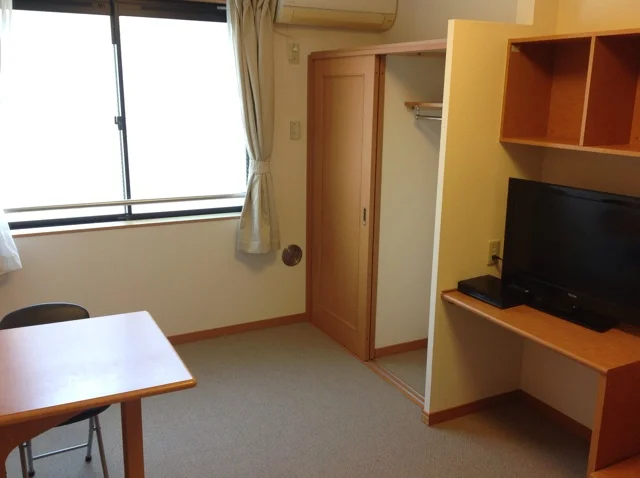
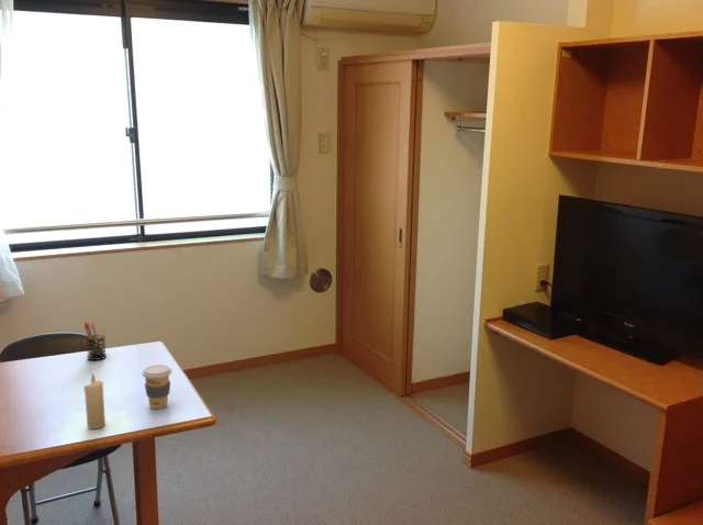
+ candle (93, 399)
+ coffee cup (157, 387)
+ pen holder (93, 340)
